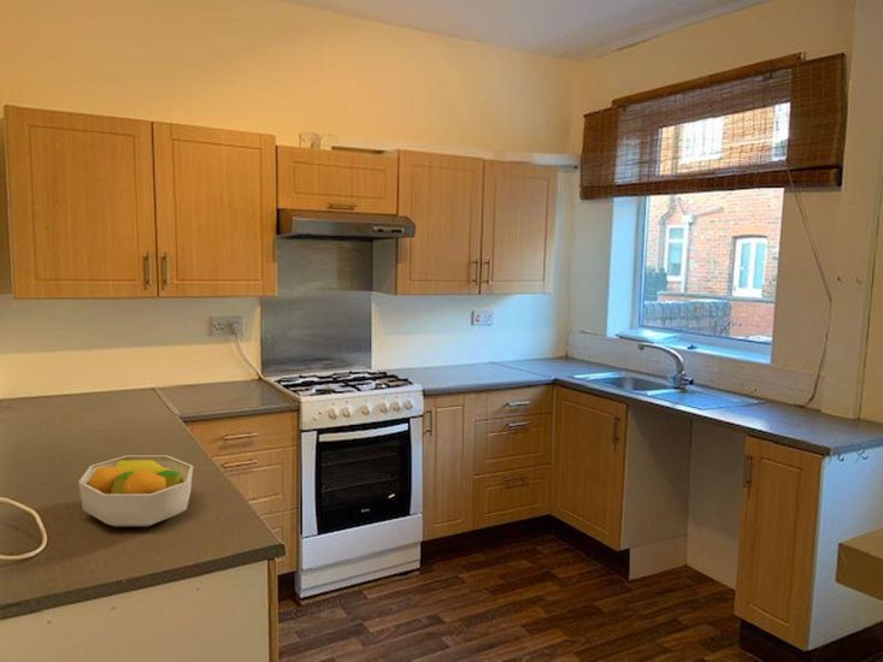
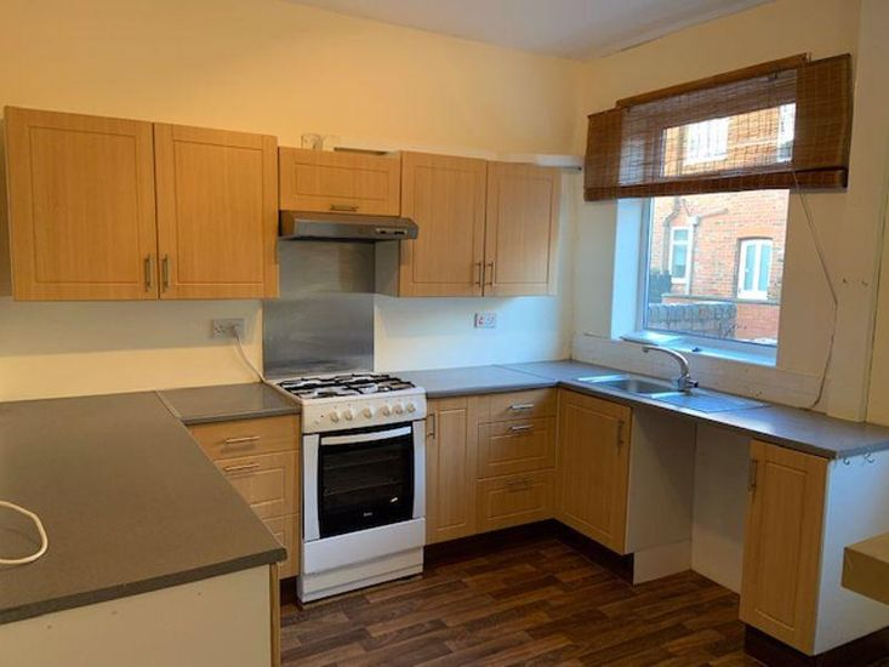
- fruit bowl (137, 483)
